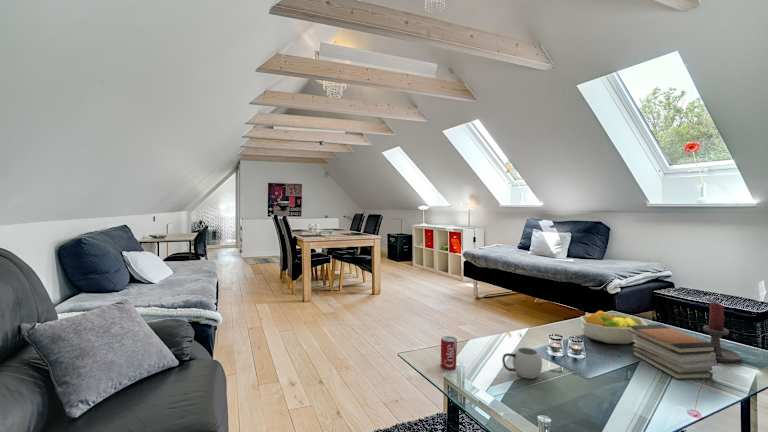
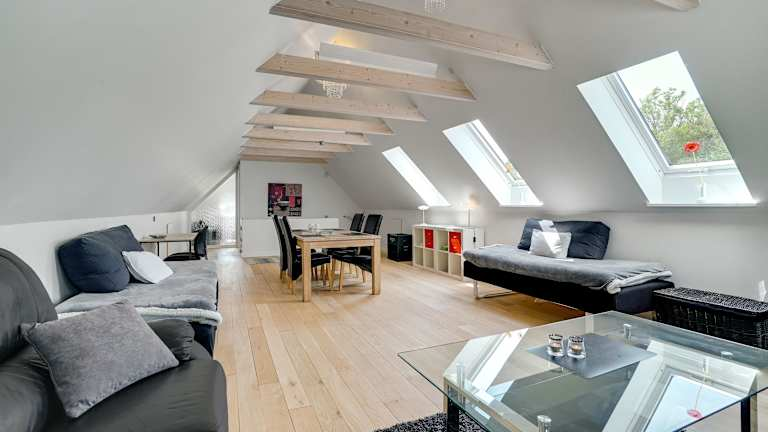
- beverage can (448, 352)
- mug (521, 362)
- book stack (670, 350)
- fruit bowl (612, 325)
- candle holder (711, 329)
